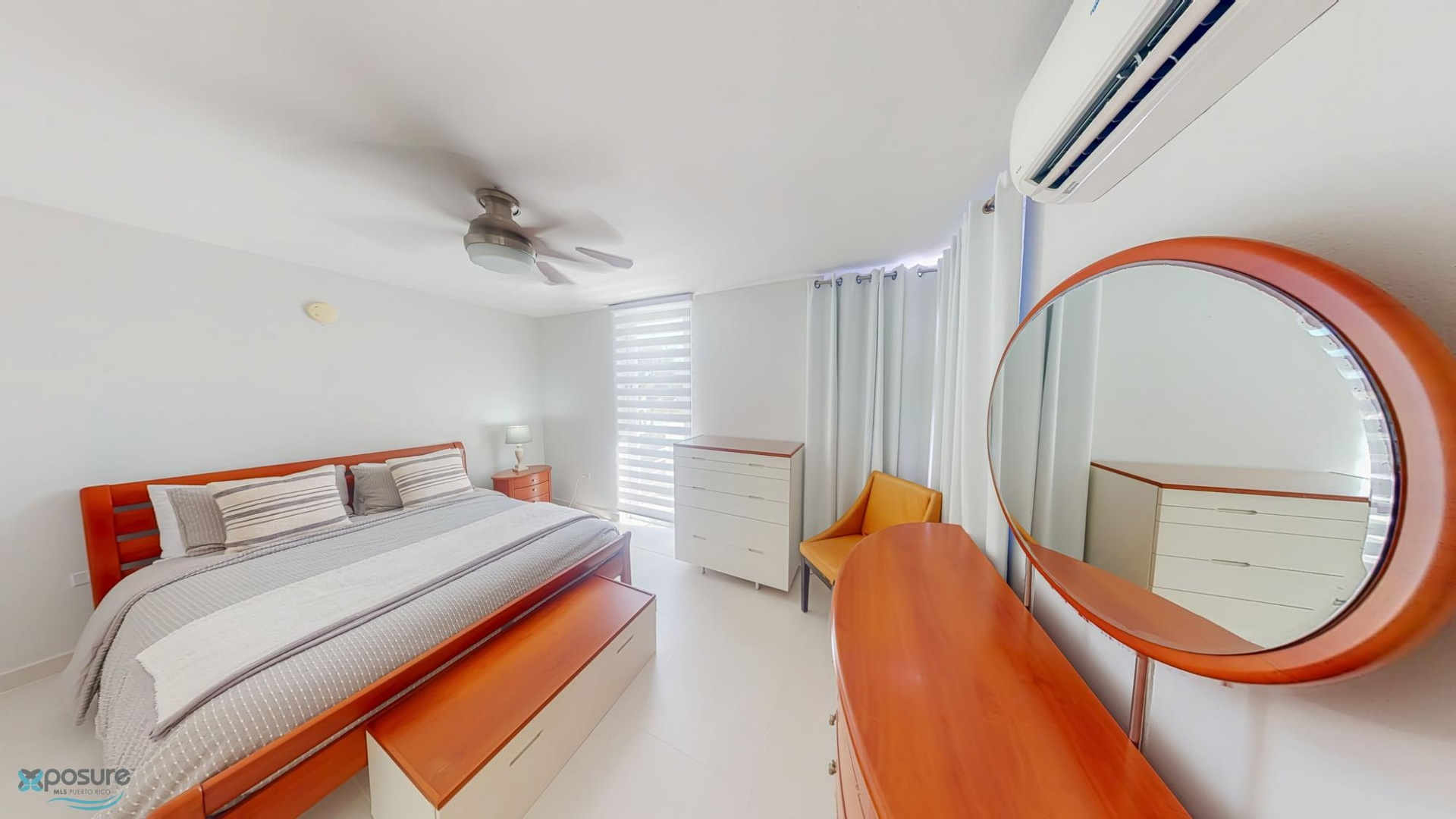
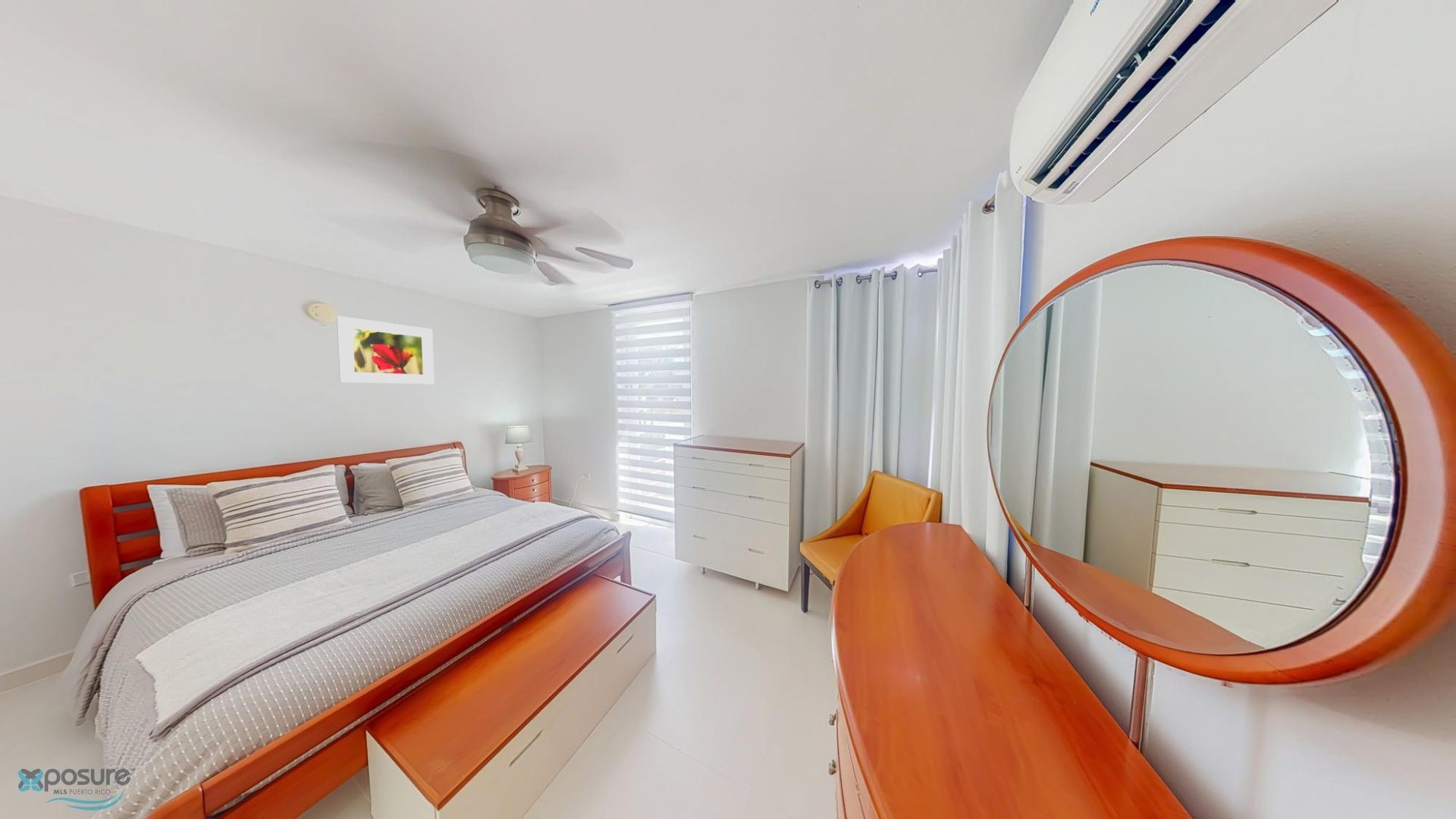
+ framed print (390, 353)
